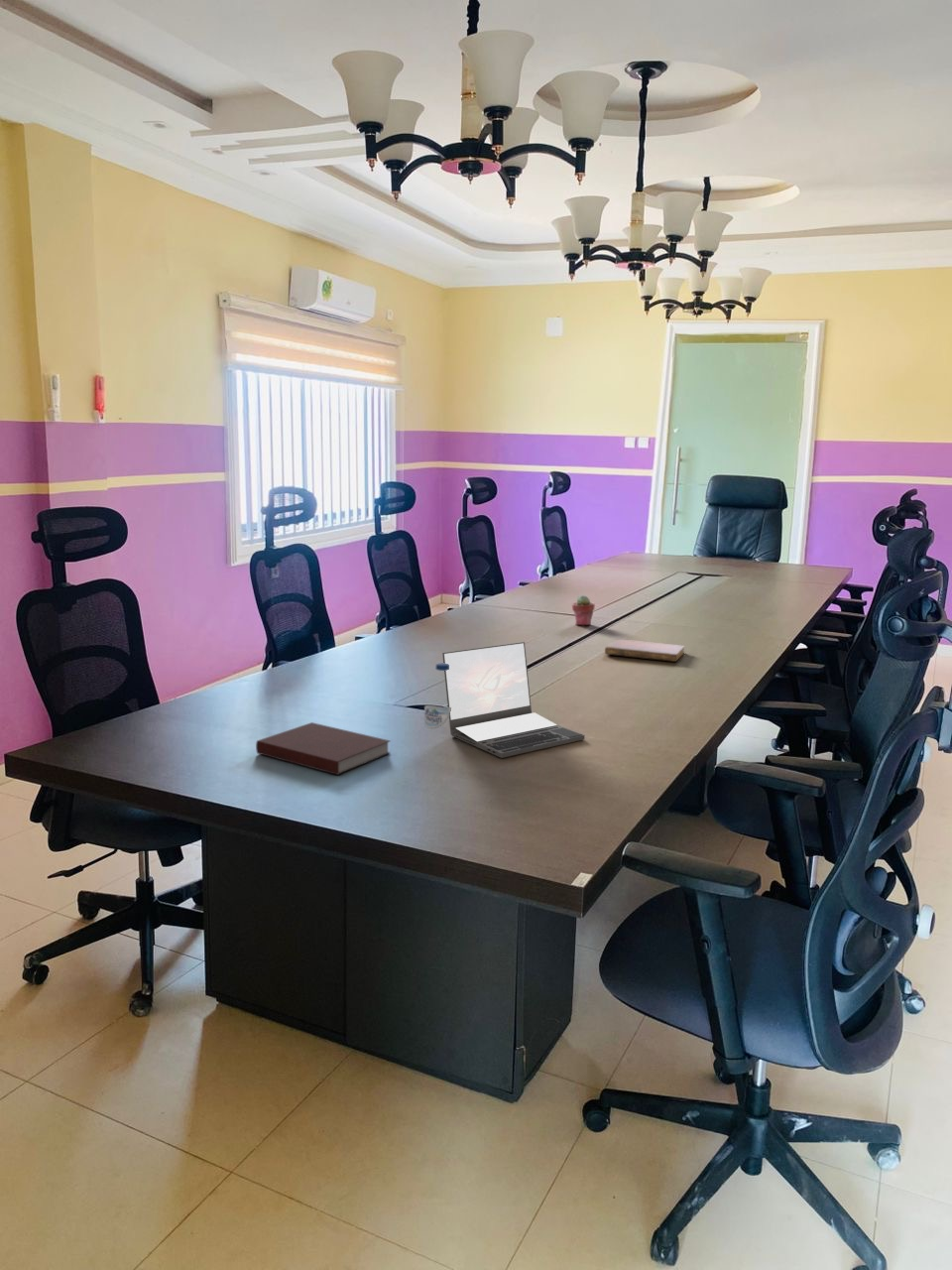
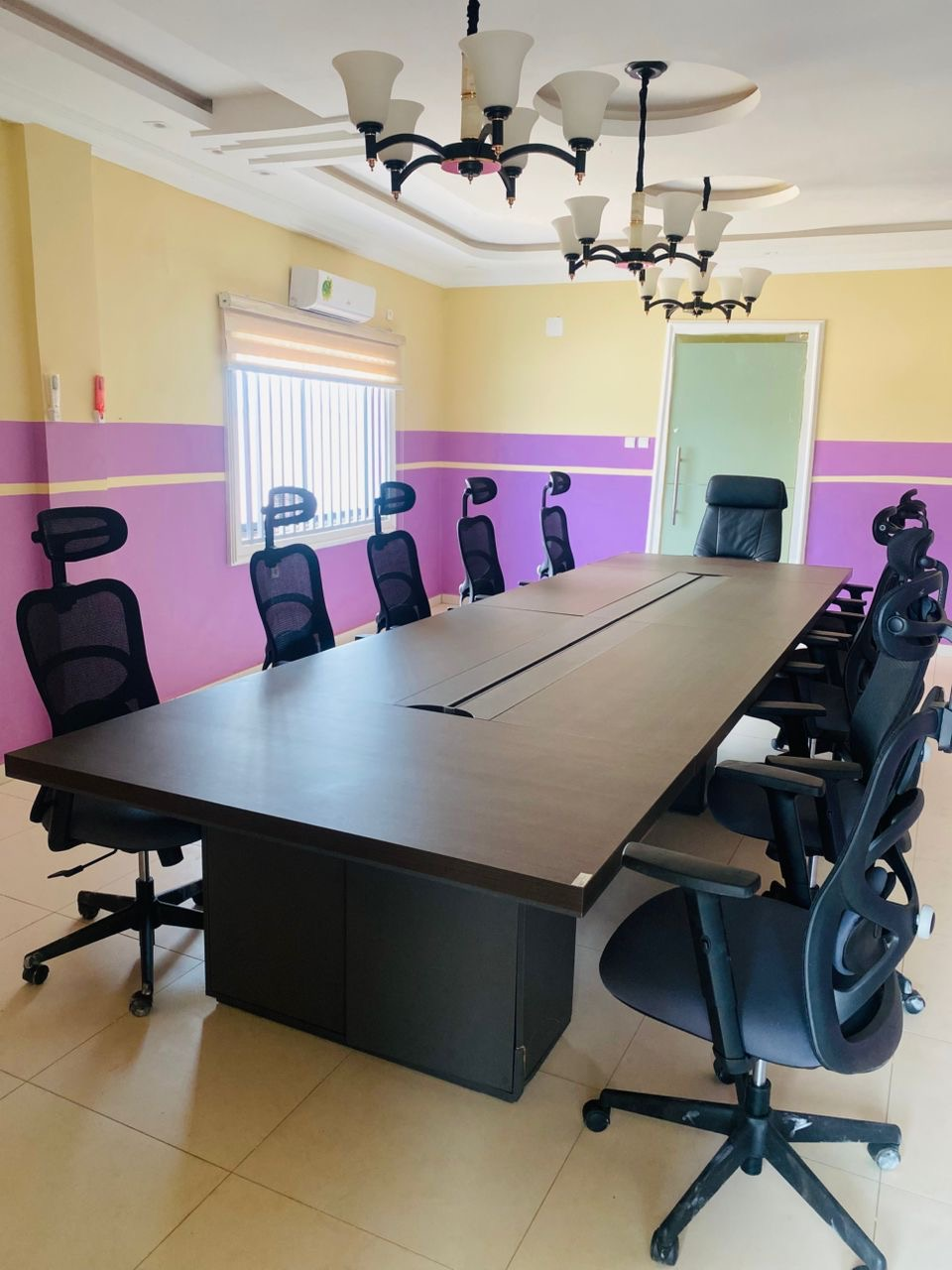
- notebook (323, 746)
- potted succulent (583, 609)
- laptop (513, 696)
- notebook (645, 650)
- water bottle (441, 724)
